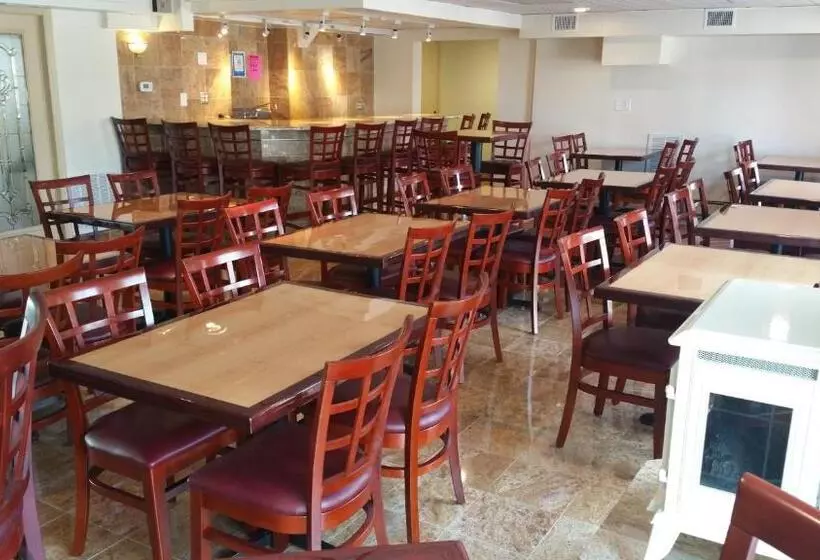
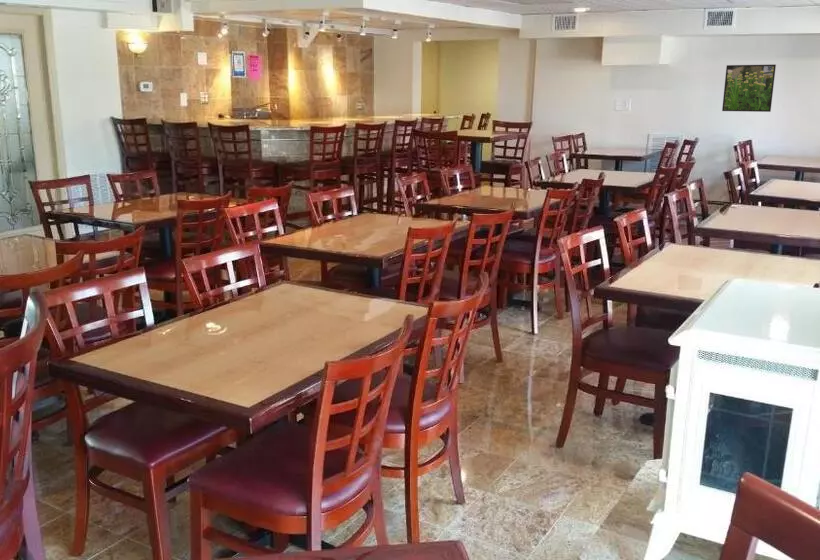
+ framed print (748, 88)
